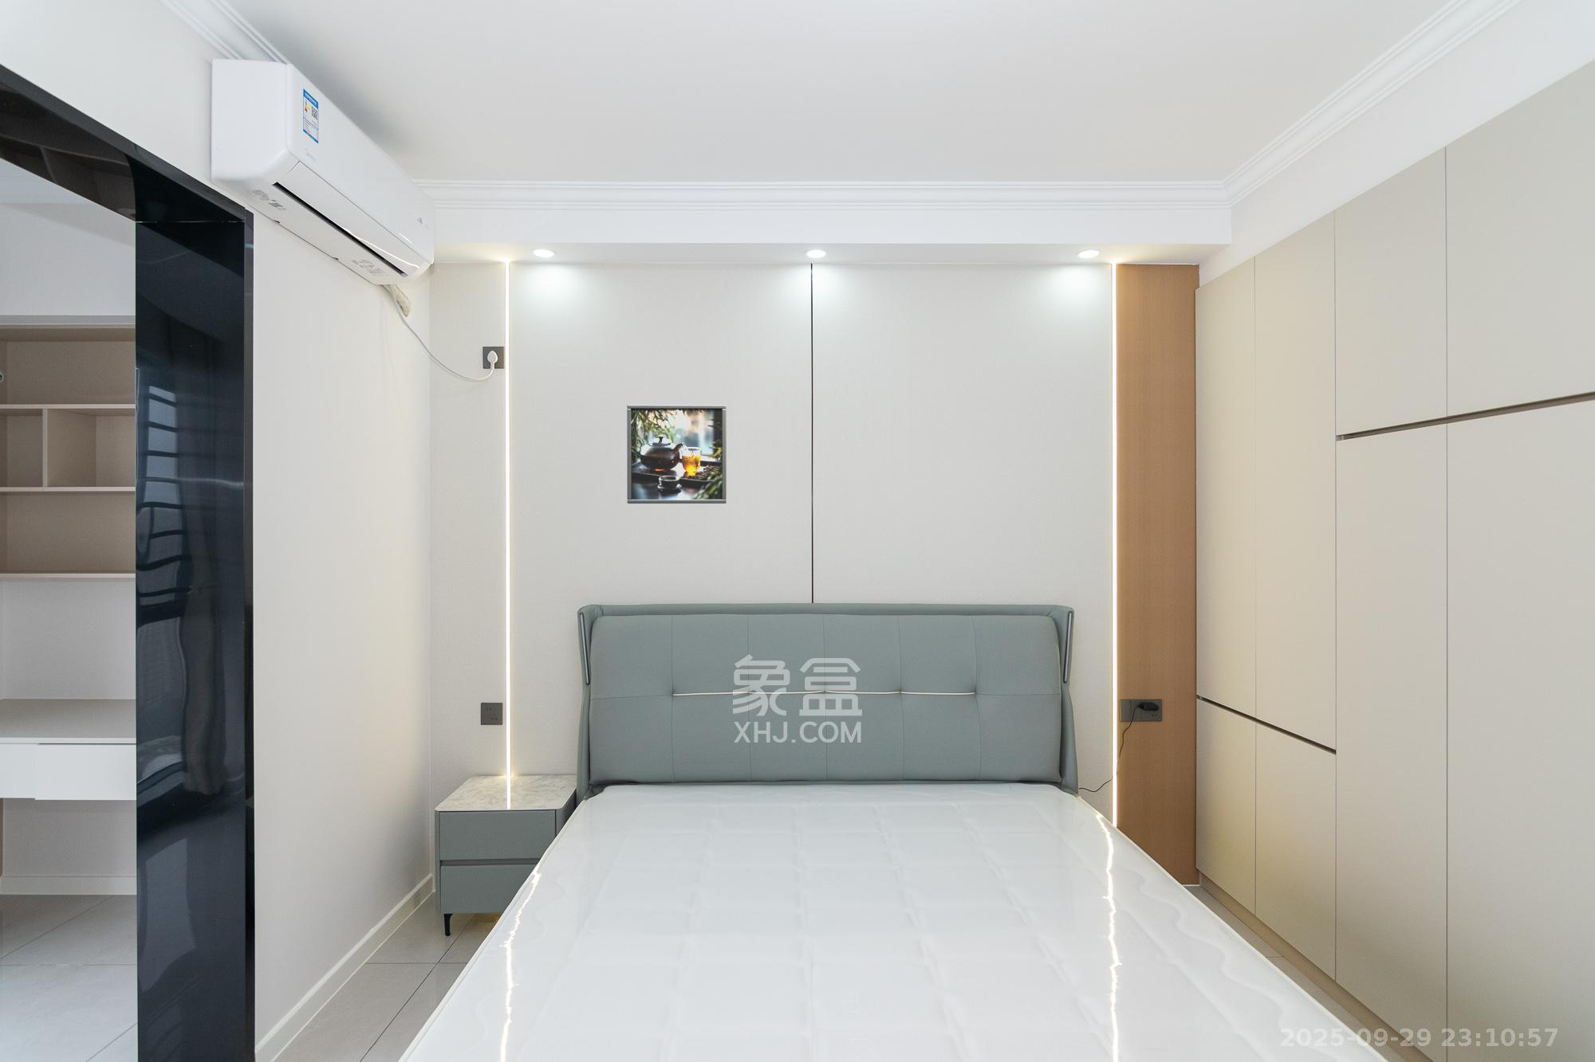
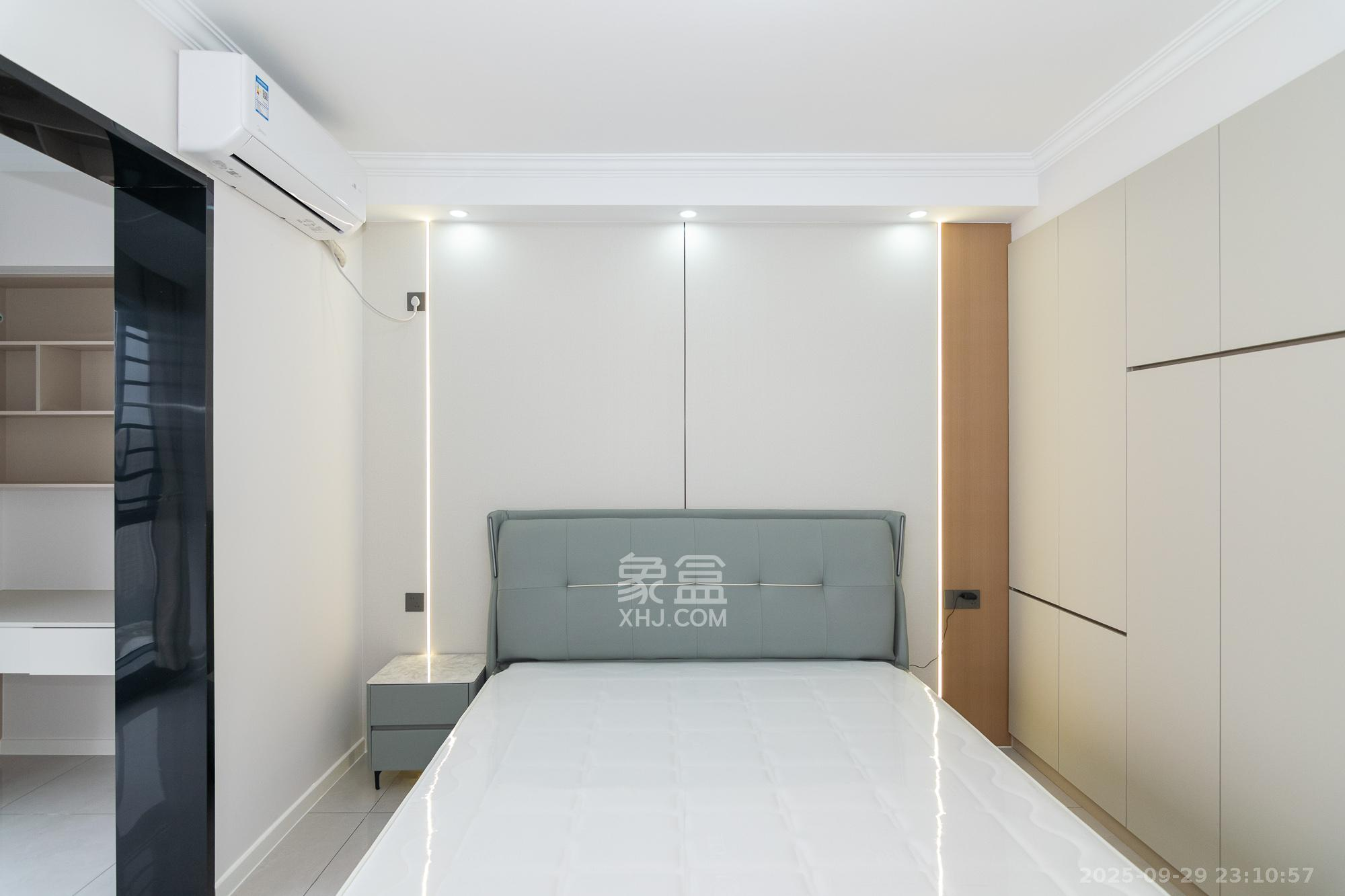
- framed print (676, 454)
